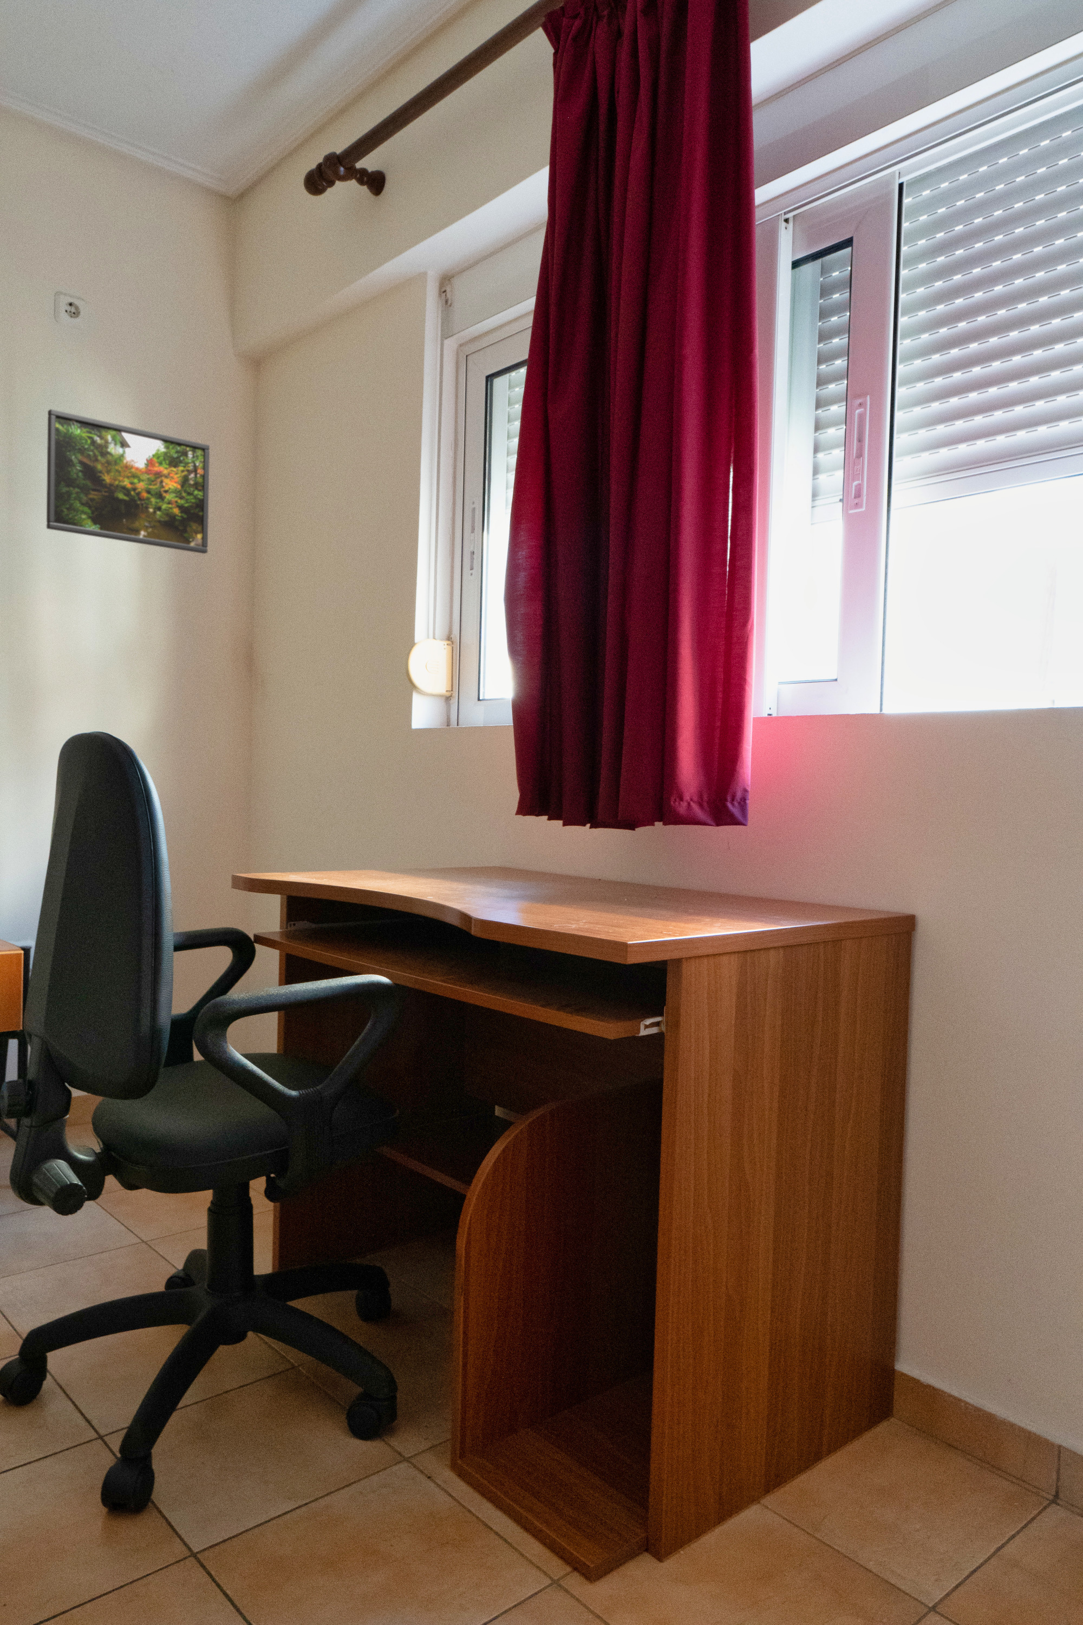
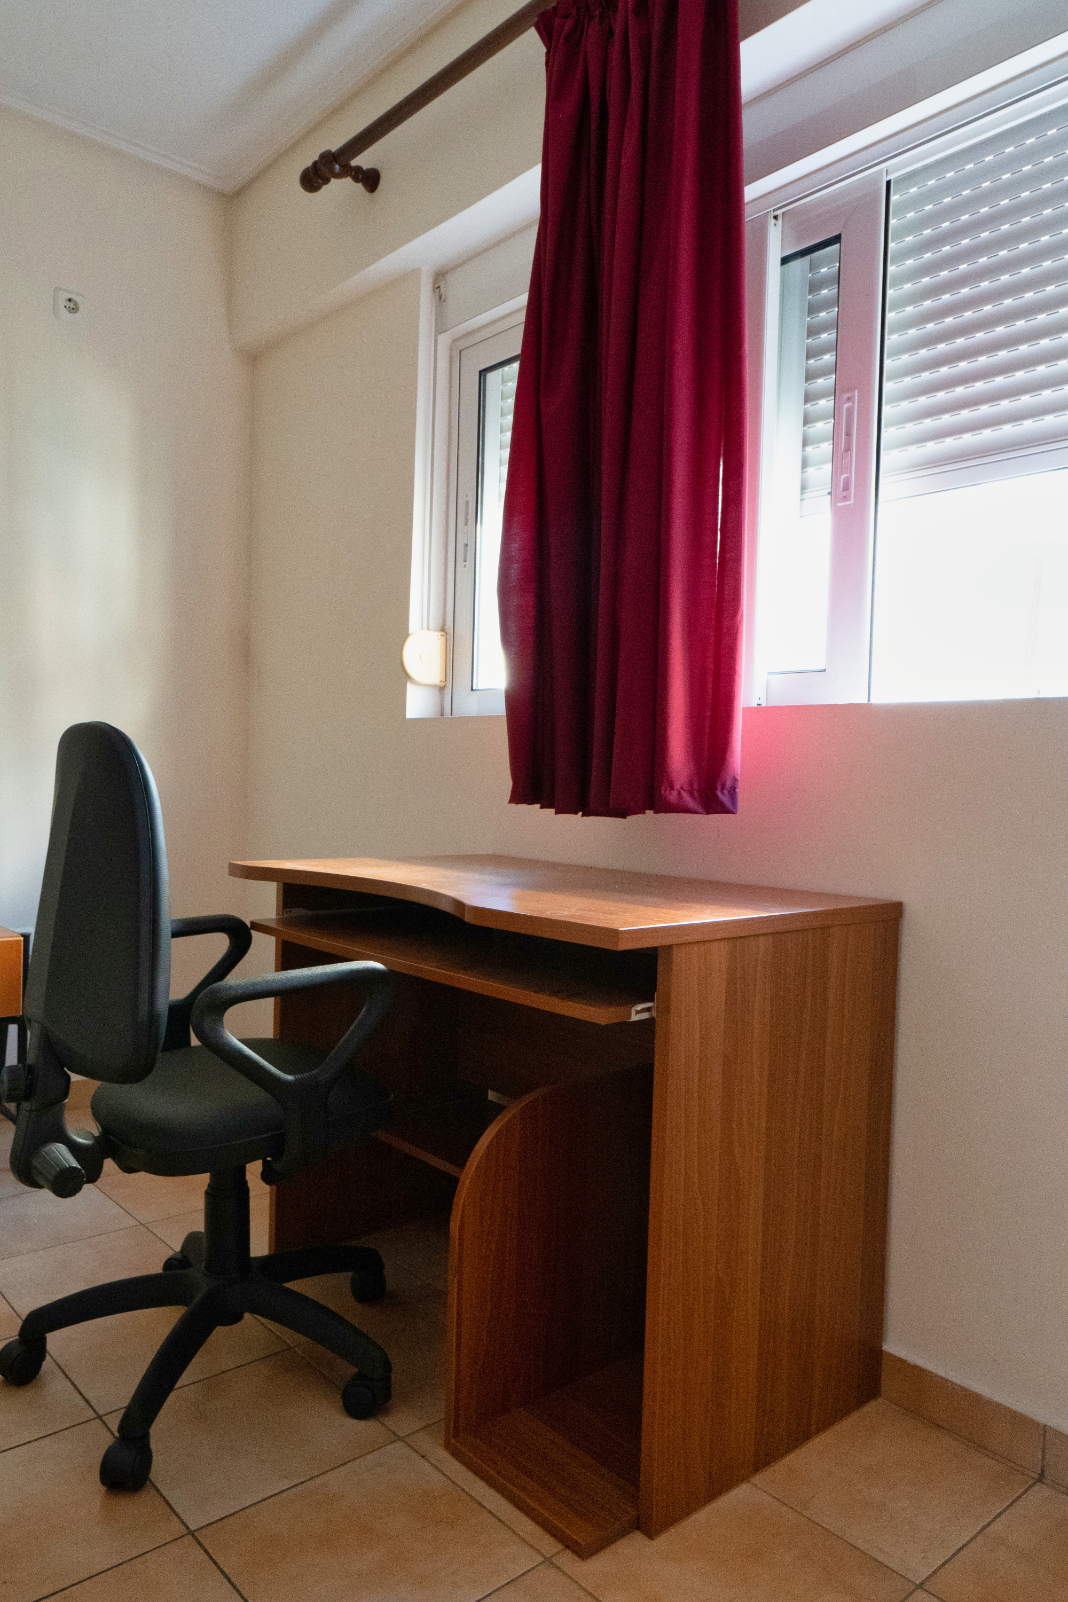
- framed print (131, 485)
